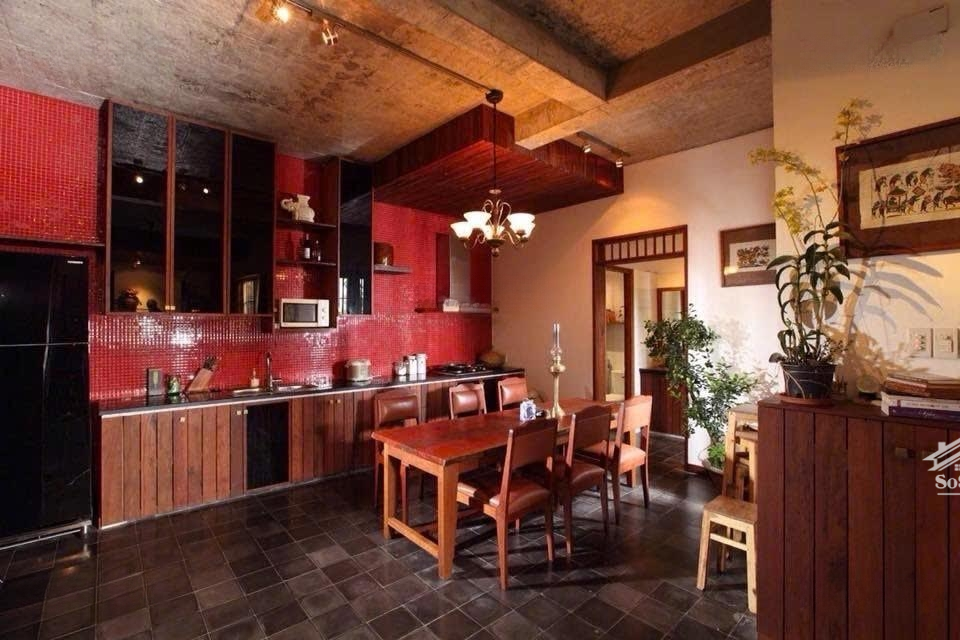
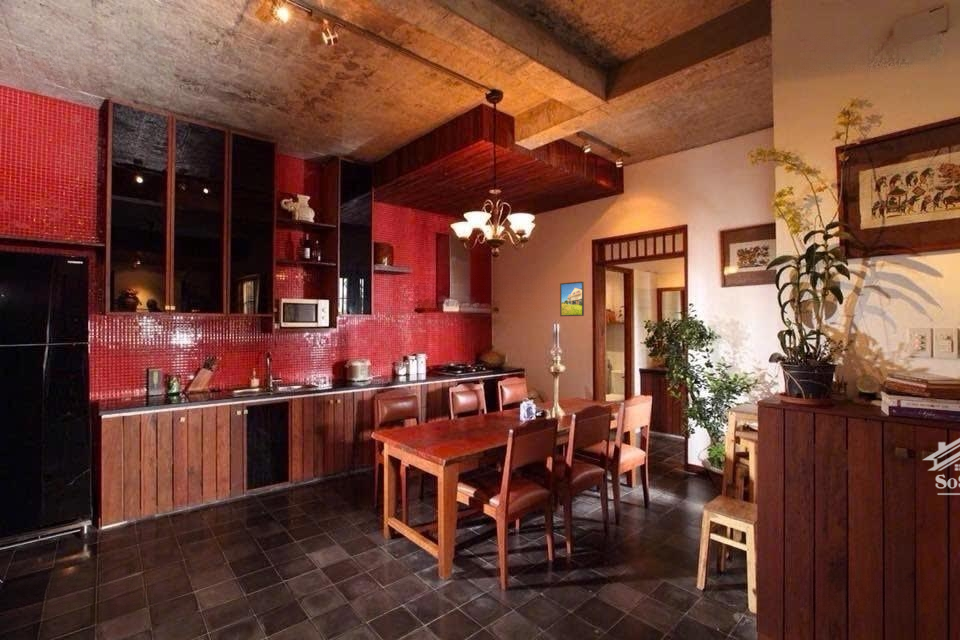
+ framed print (571, 299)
